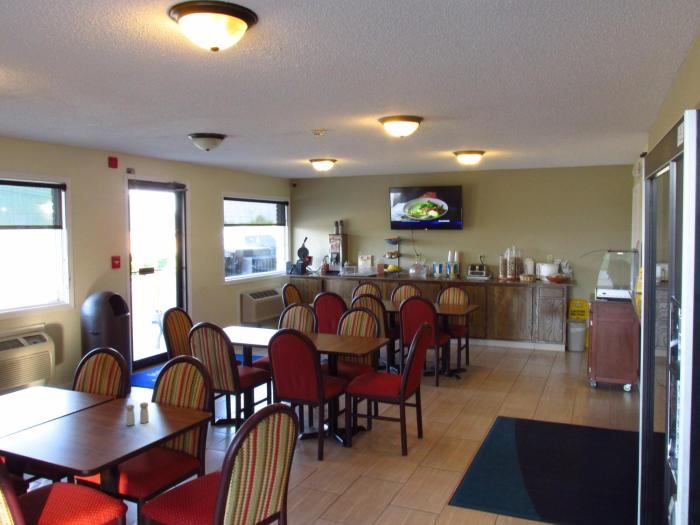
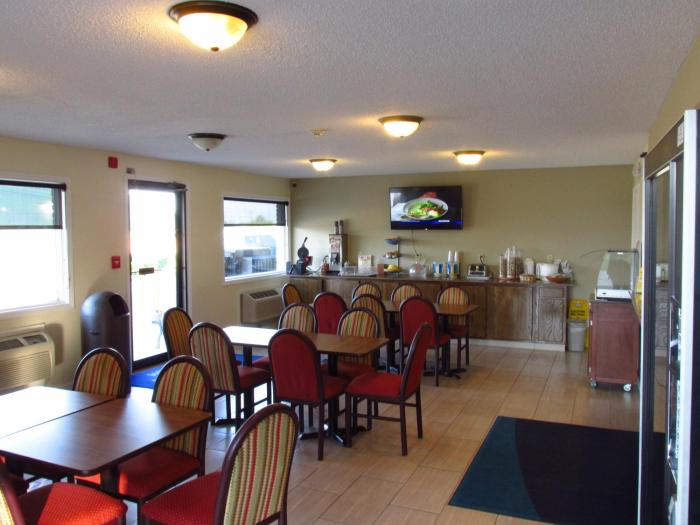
- salt and pepper shaker (140, 413)
